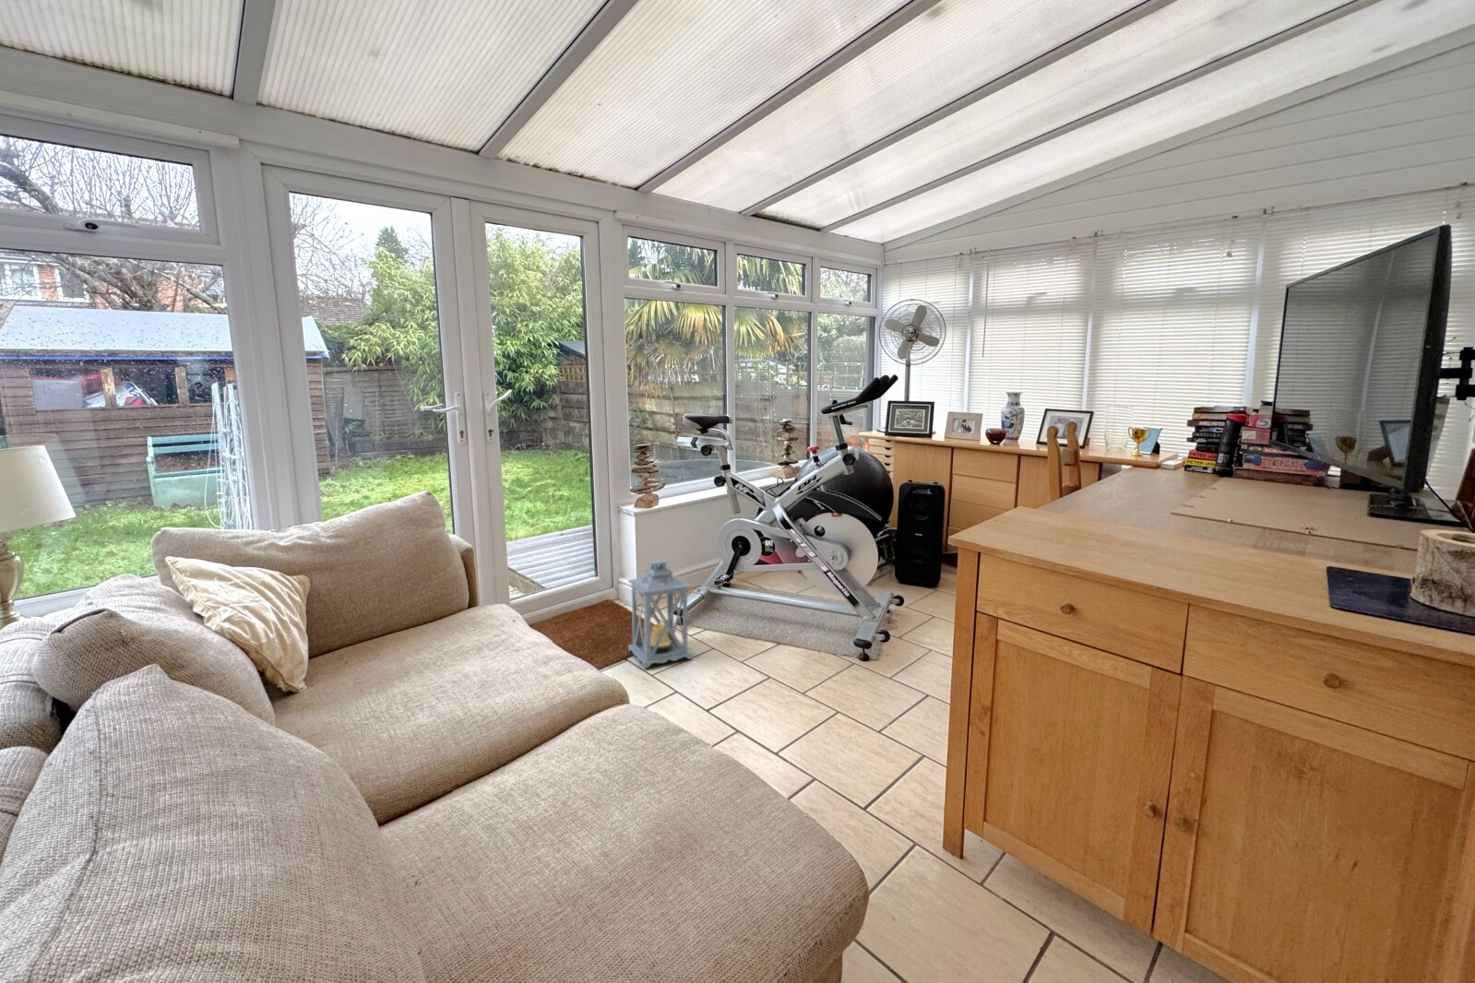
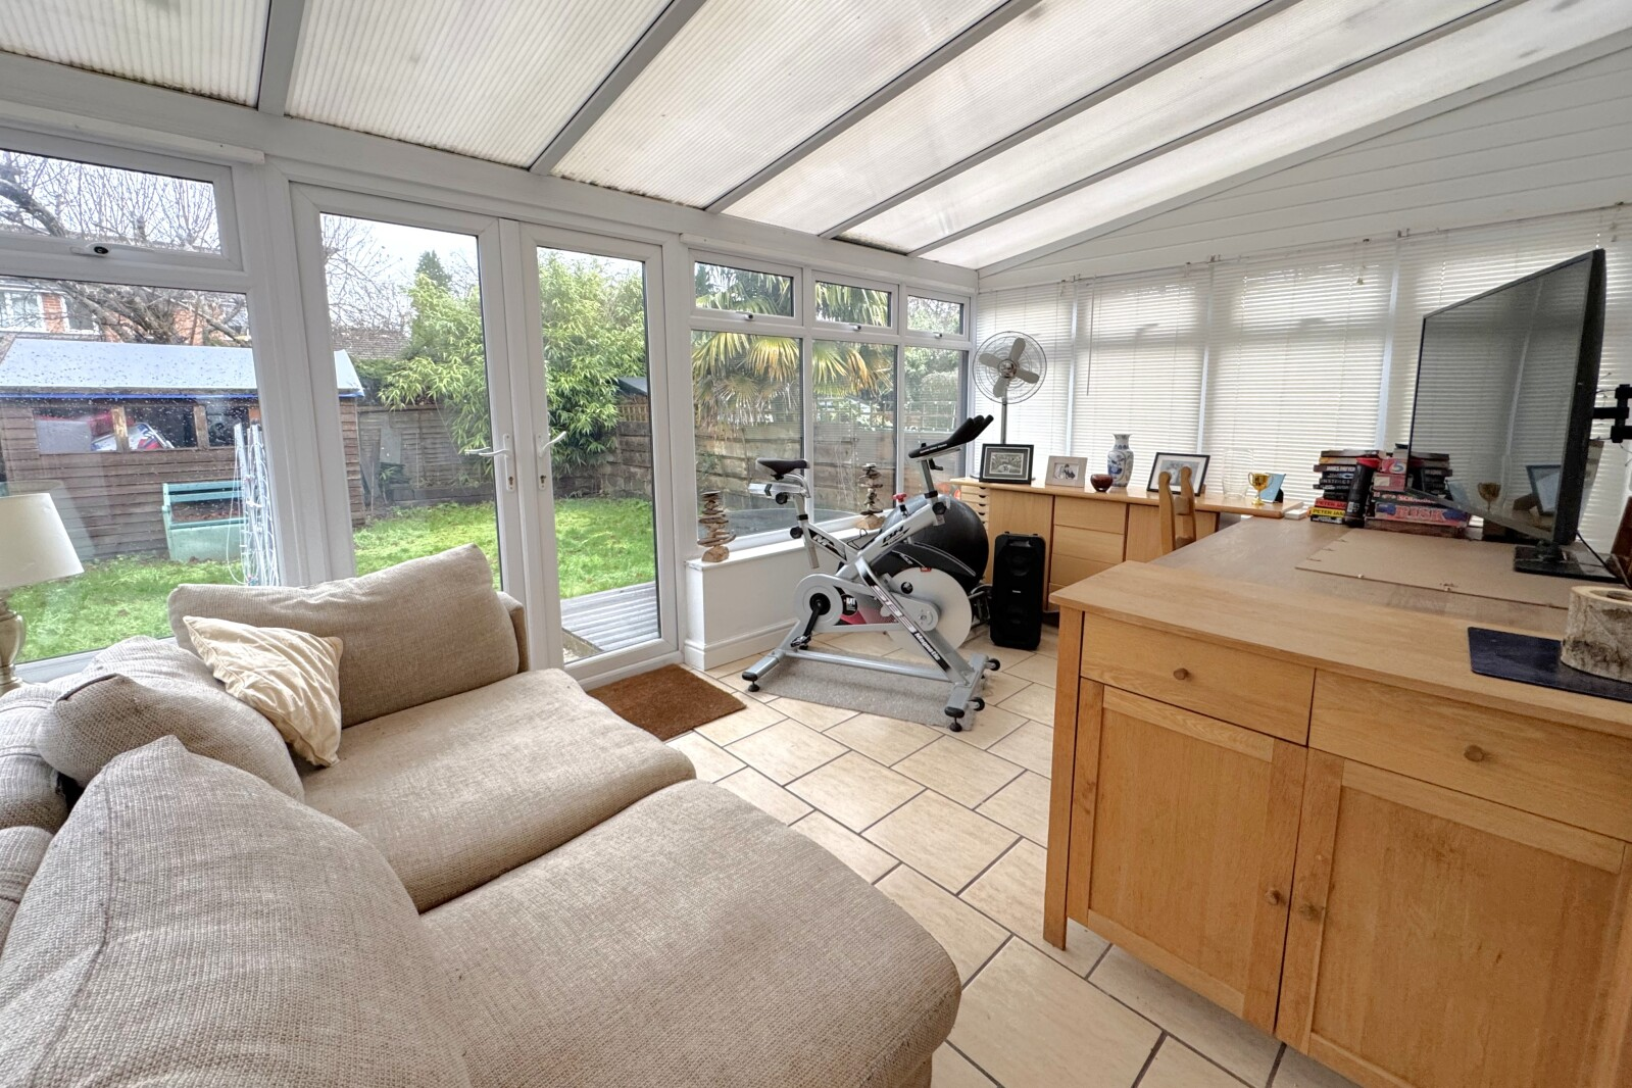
- lantern (658, 608)
